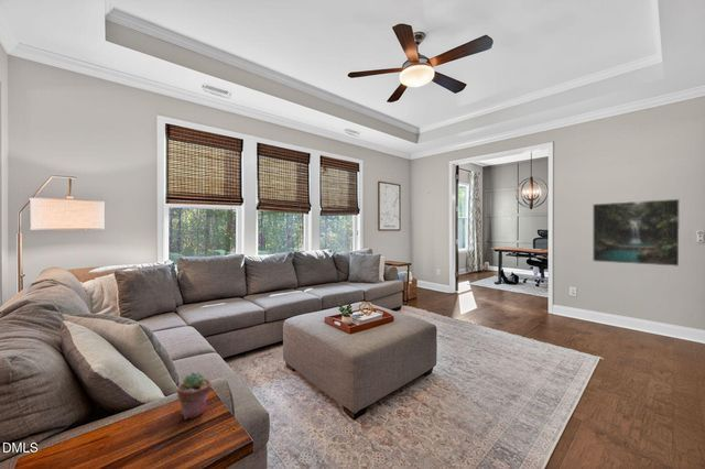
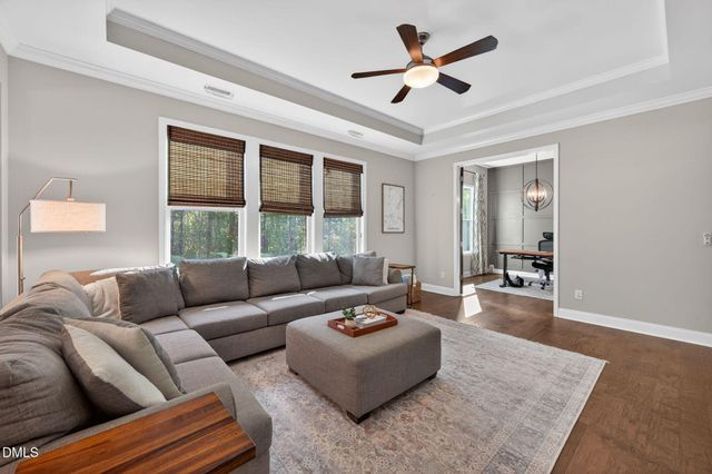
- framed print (632, 232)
- potted succulent (194, 392)
